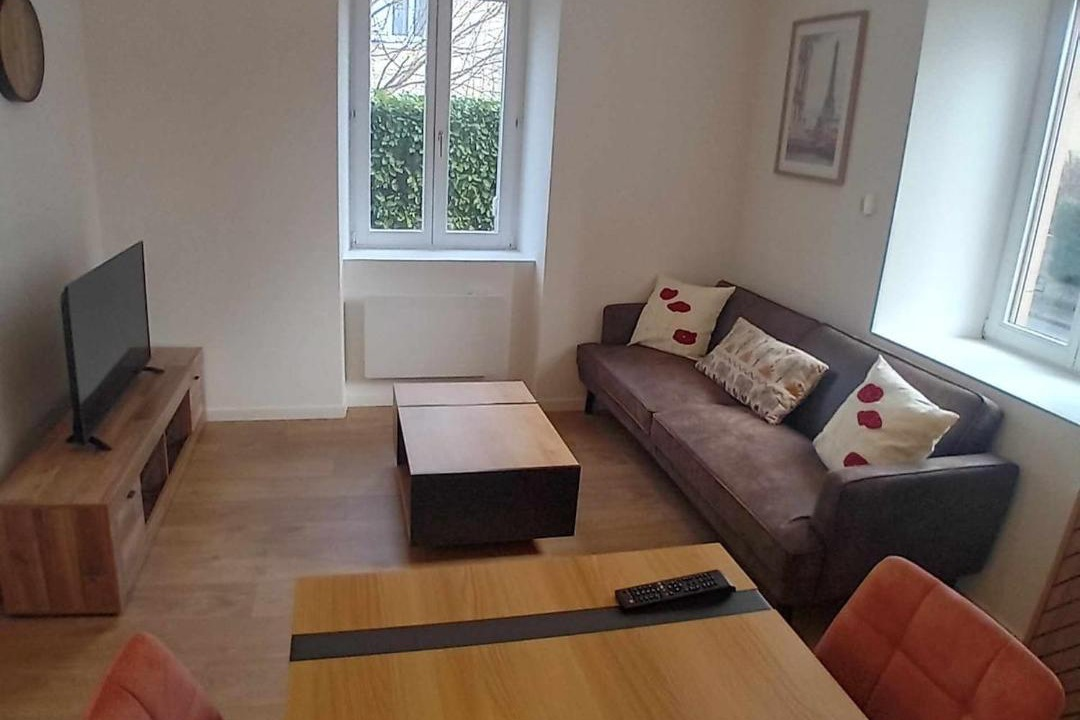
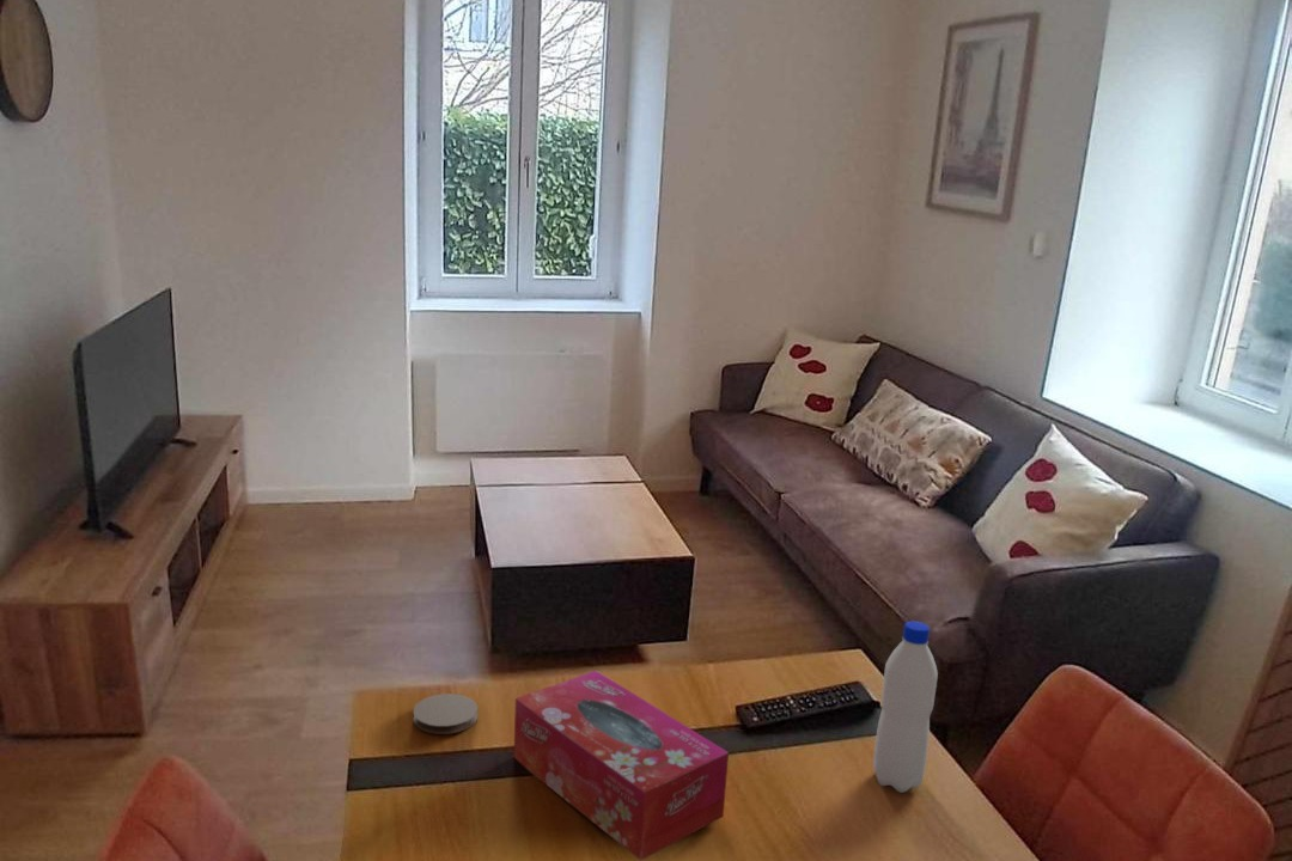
+ water bottle (906, 704)
+ coaster (445, 713)
+ tissue box (616, 755)
